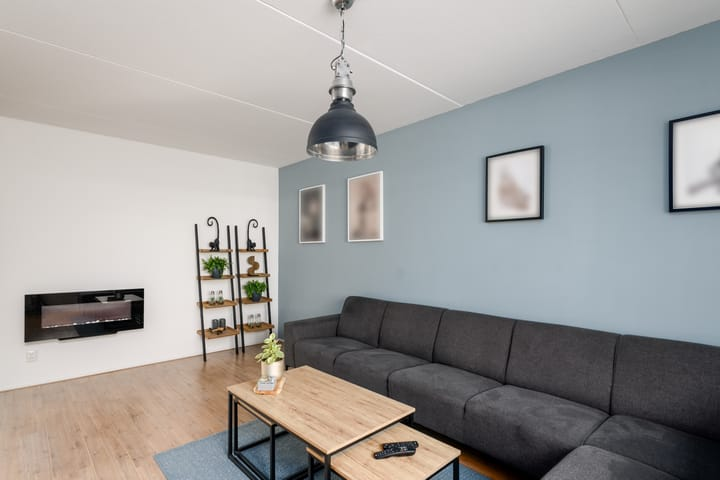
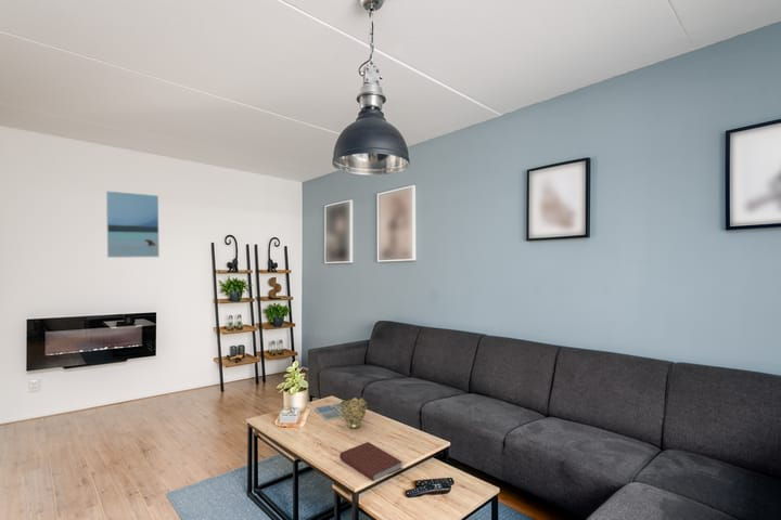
+ decorative bowl (354, 414)
+ drink coaster (336, 410)
+ book (370, 460)
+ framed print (133, 225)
